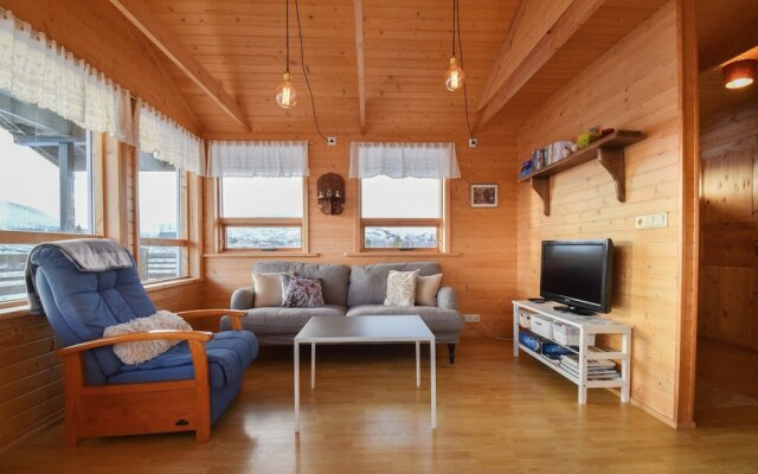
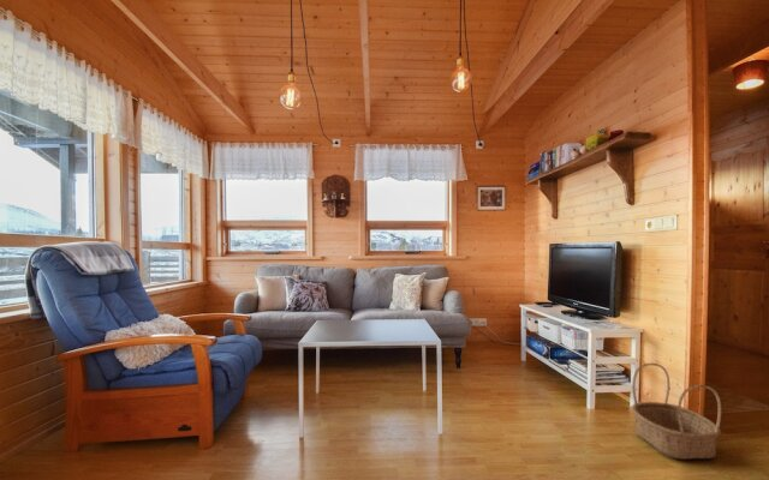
+ basket (673, 409)
